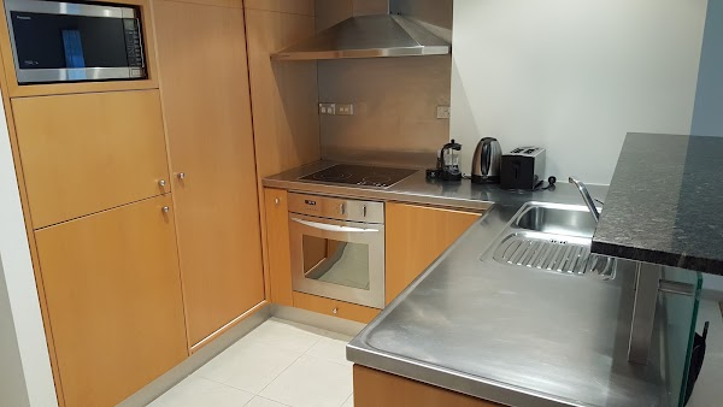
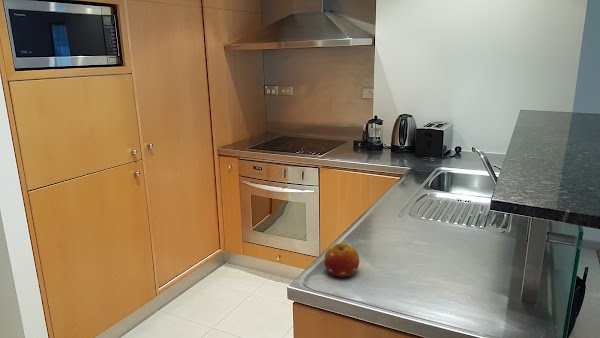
+ fruit (341, 259)
